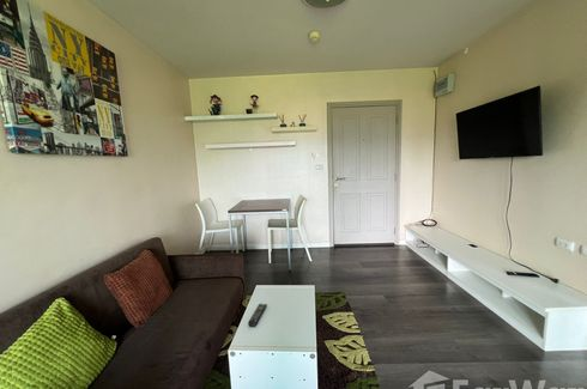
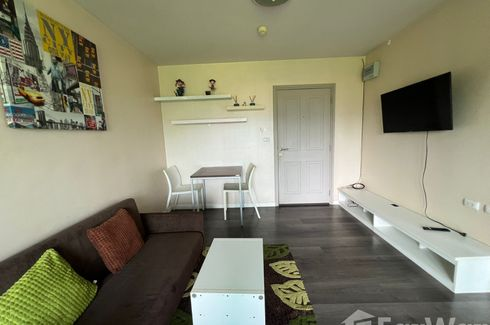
- remote control (258, 314)
